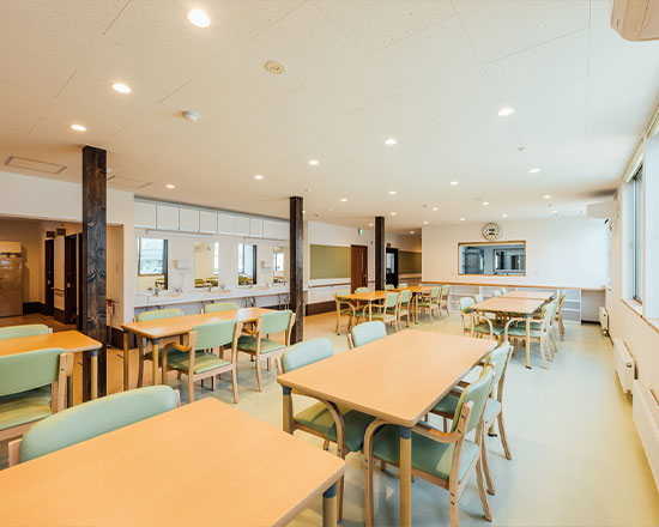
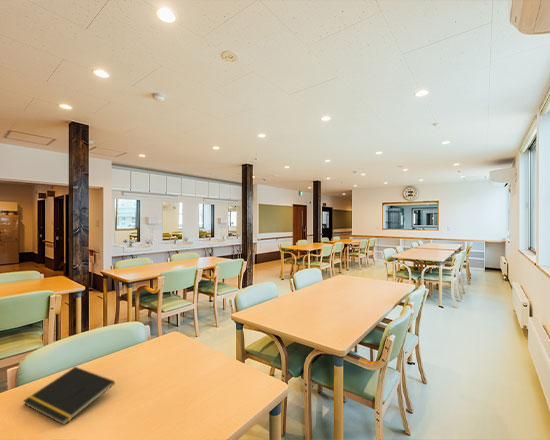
+ notepad (70, 392)
